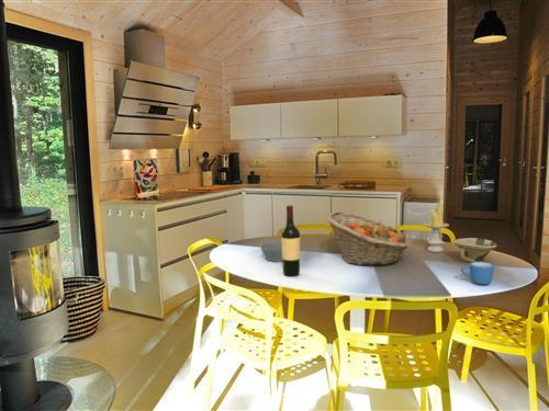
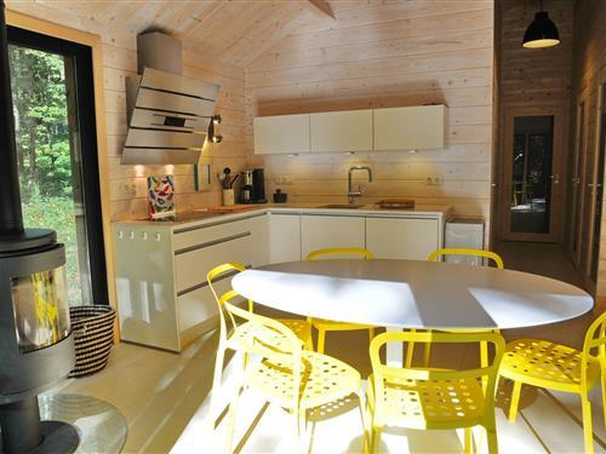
- mug (477, 273)
- bowl (474, 251)
- candle (435, 226)
- wine bottle (290, 240)
- bowl (279, 251)
- fruit basket (367, 236)
